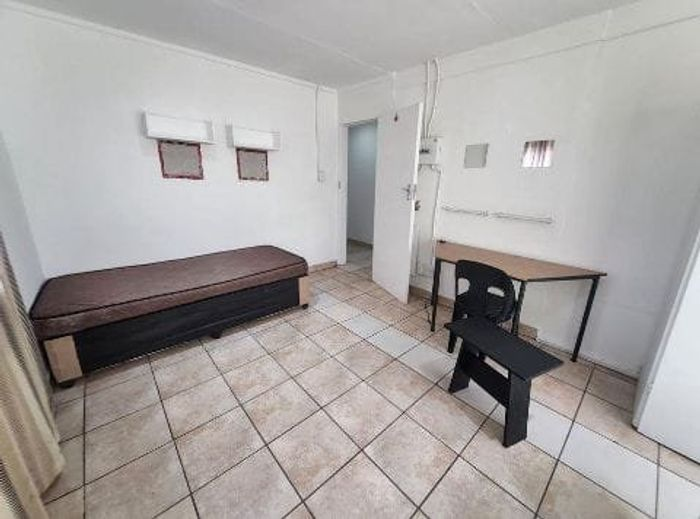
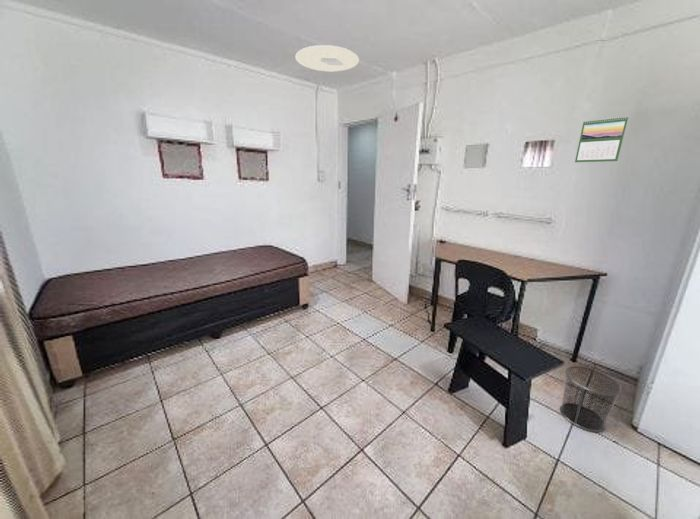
+ calendar (600, 140)
+ ceiling light (327, 56)
+ waste bin (586, 398)
